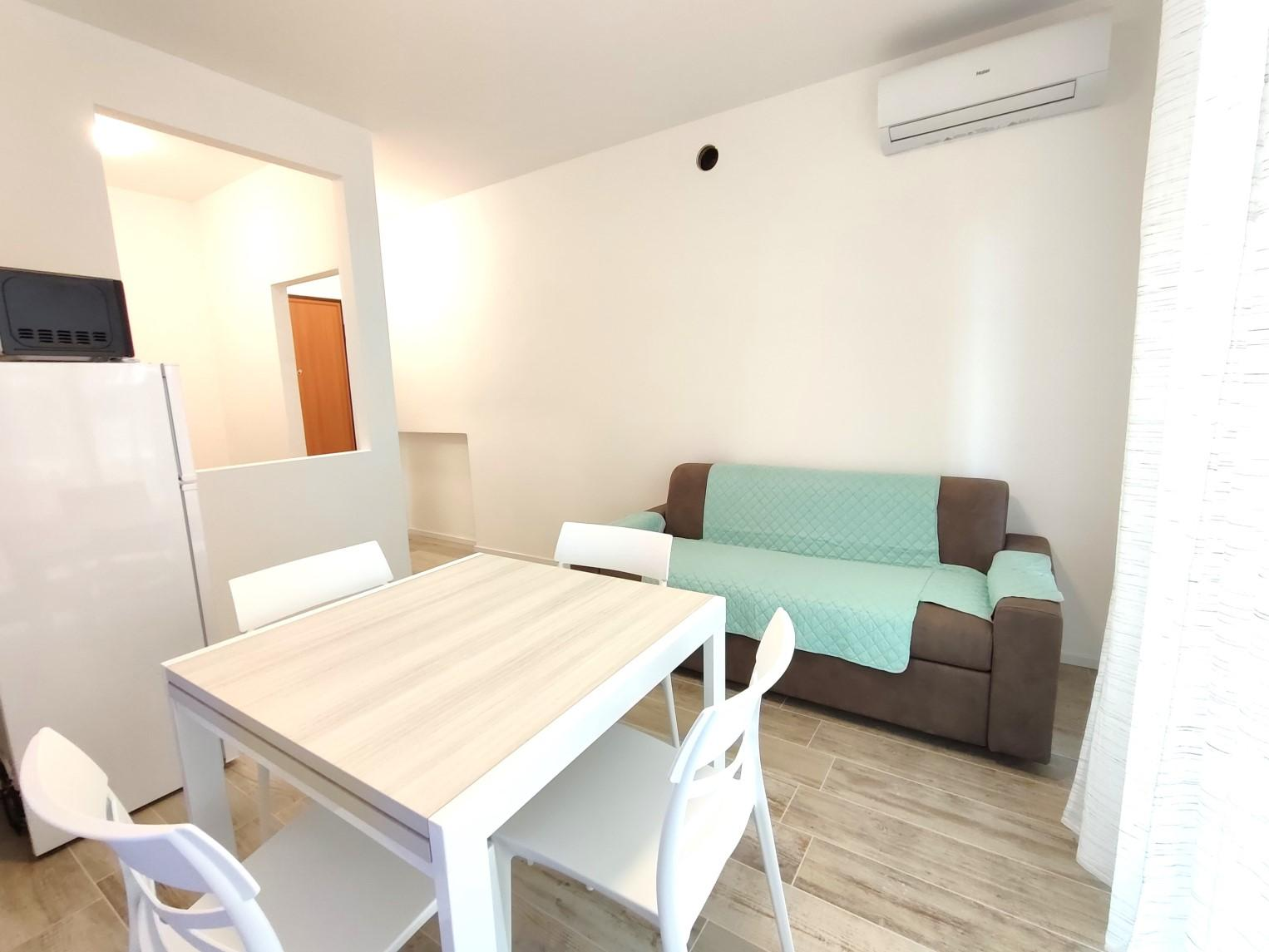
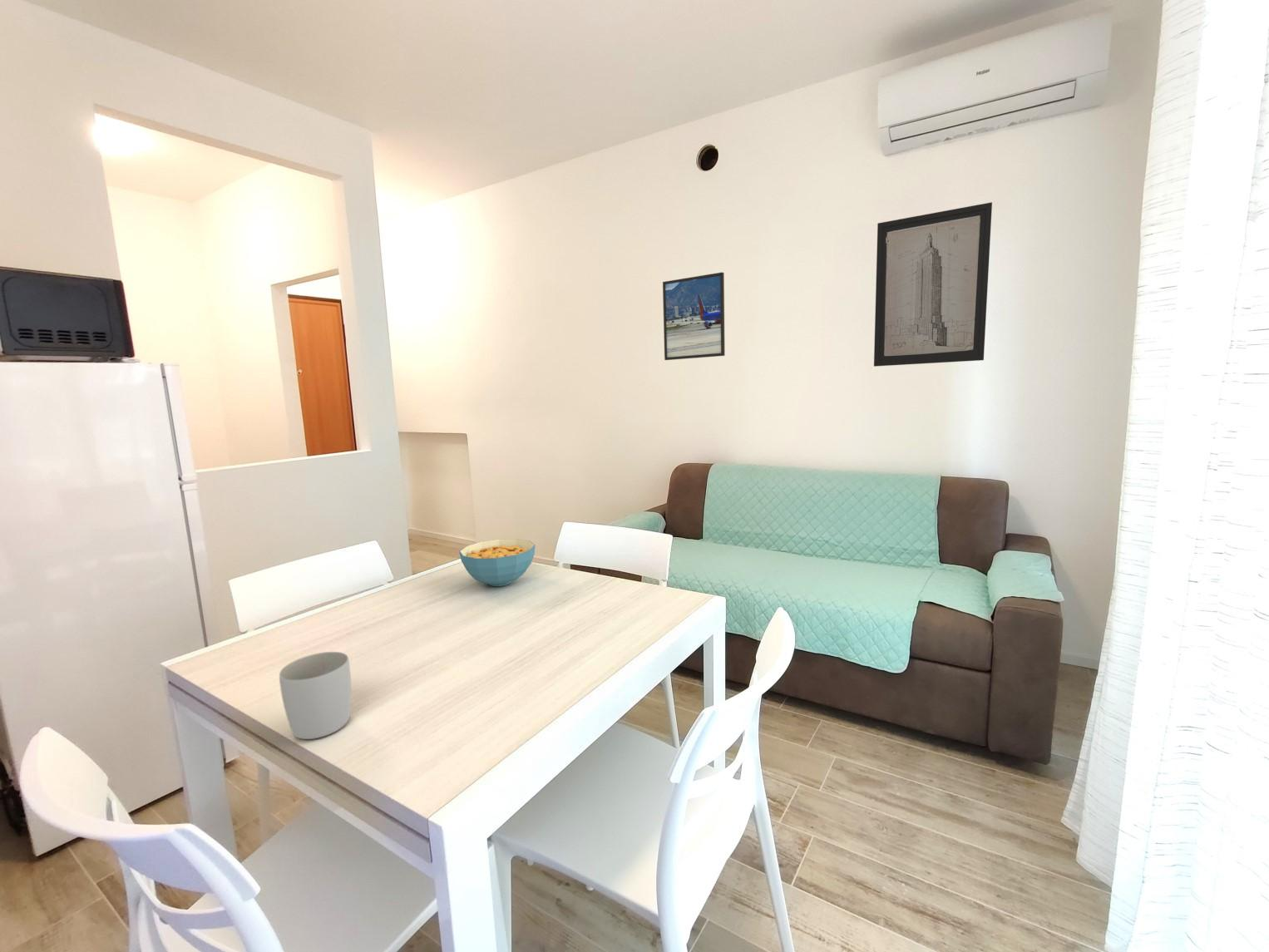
+ mug (318, 689)
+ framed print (693, 318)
+ cereal bowl (498, 565)
+ wall art (929, 289)
